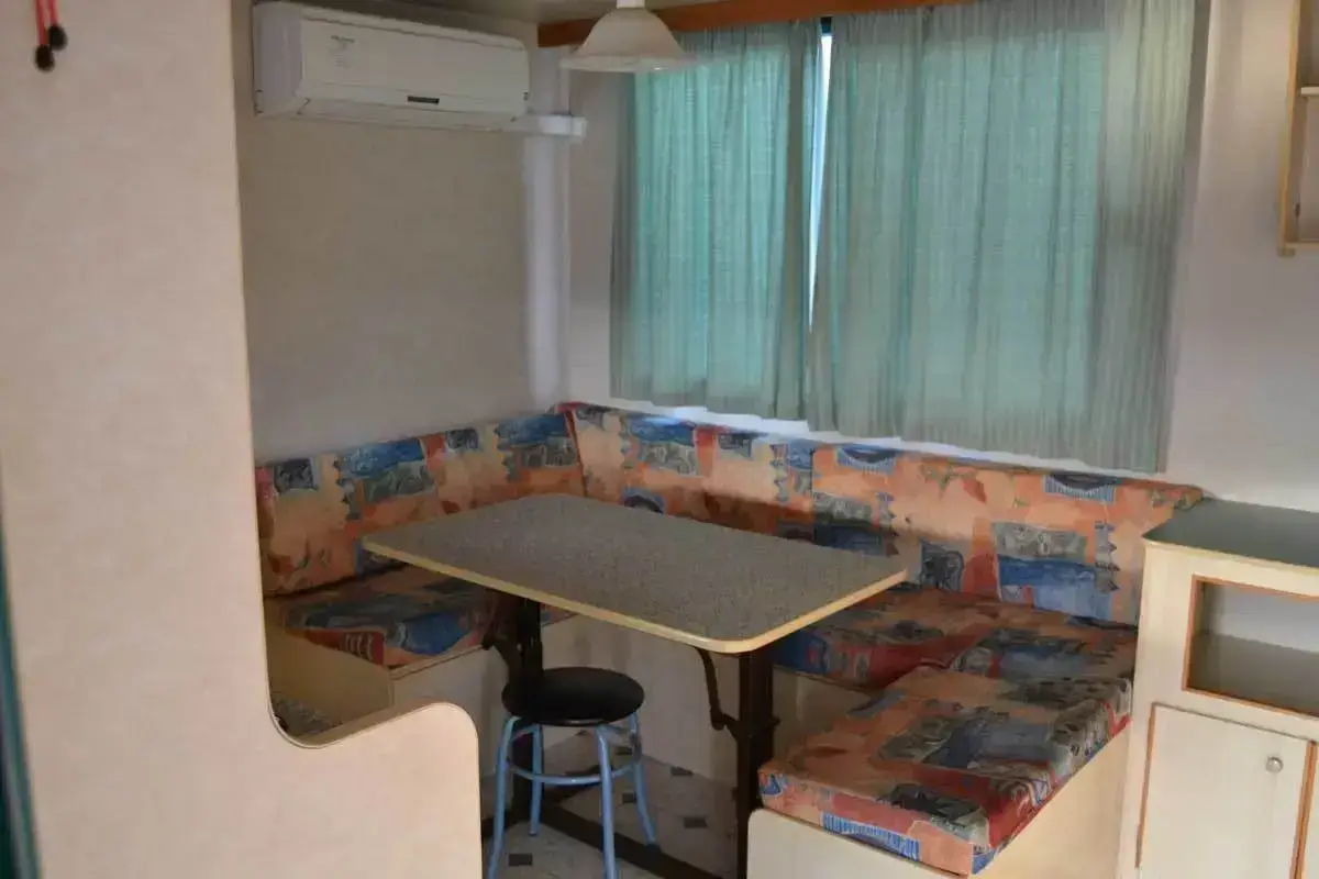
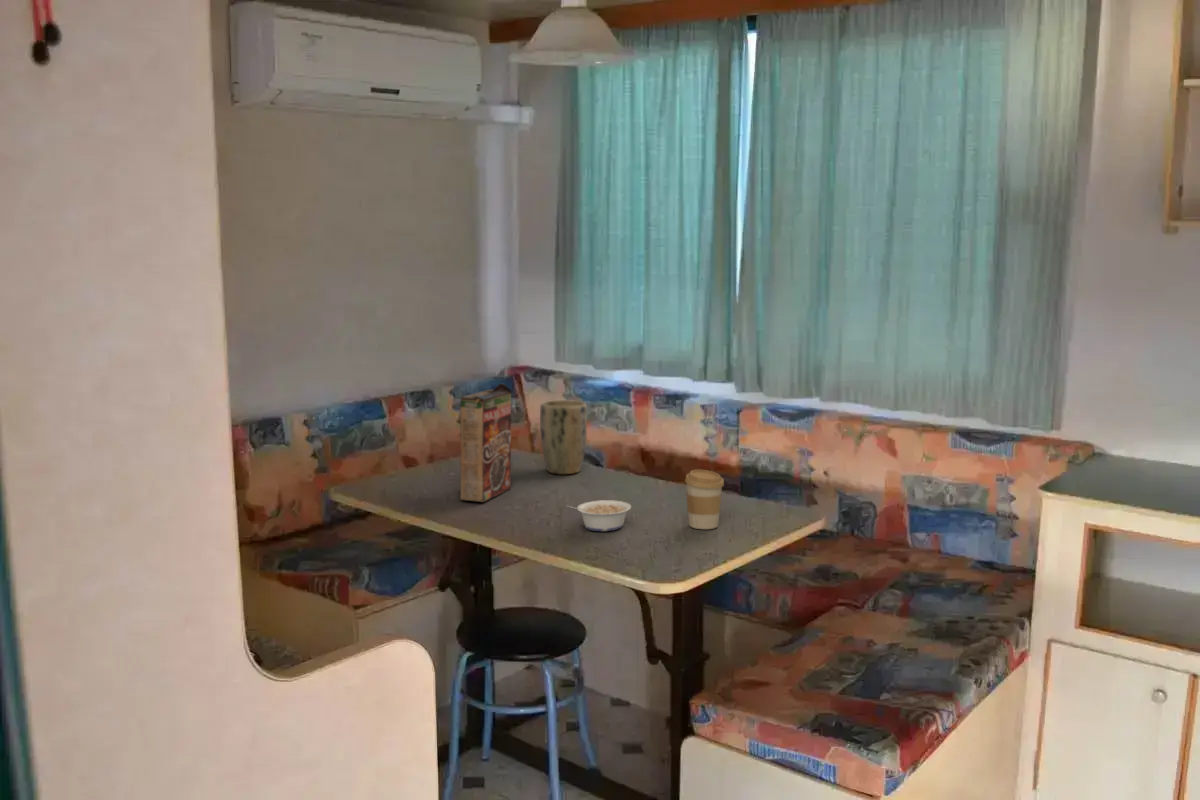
+ cereal box (485, 440)
+ coffee cup (704, 498)
+ legume (602, 515)
+ plant pot (563, 437)
